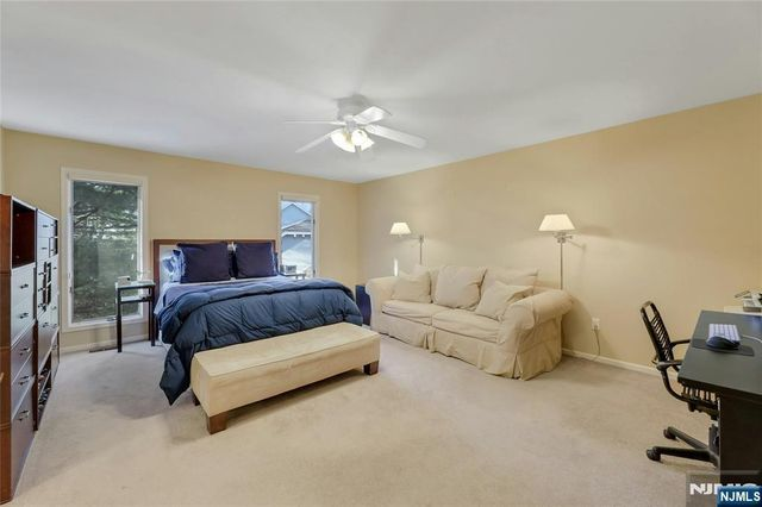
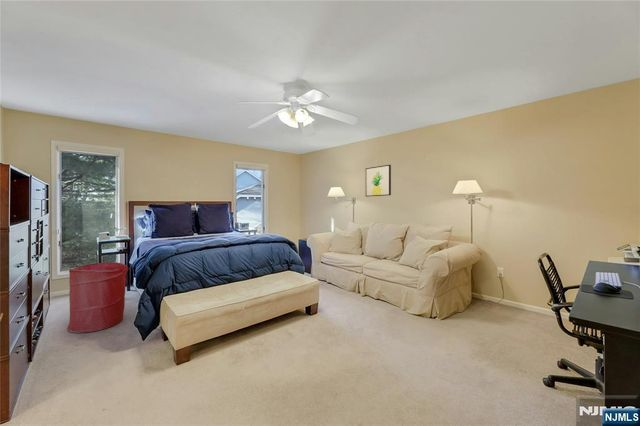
+ laundry hamper (99, 294)
+ wall art (377, 181)
